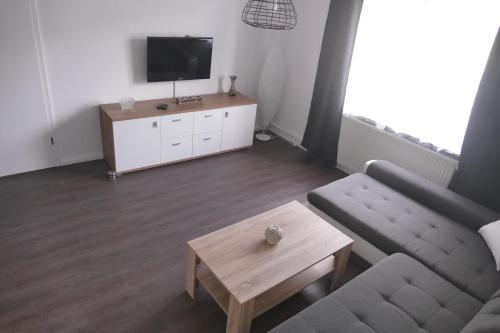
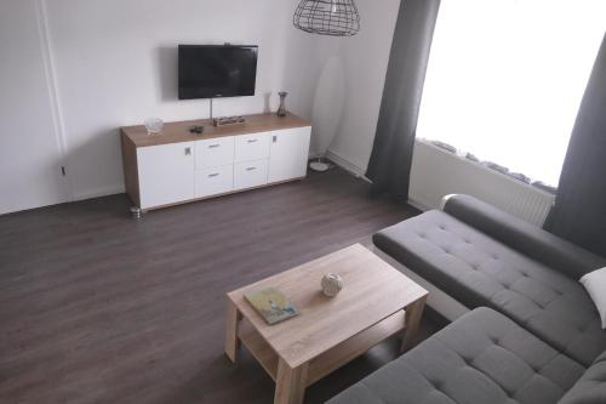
+ book (270, 303)
